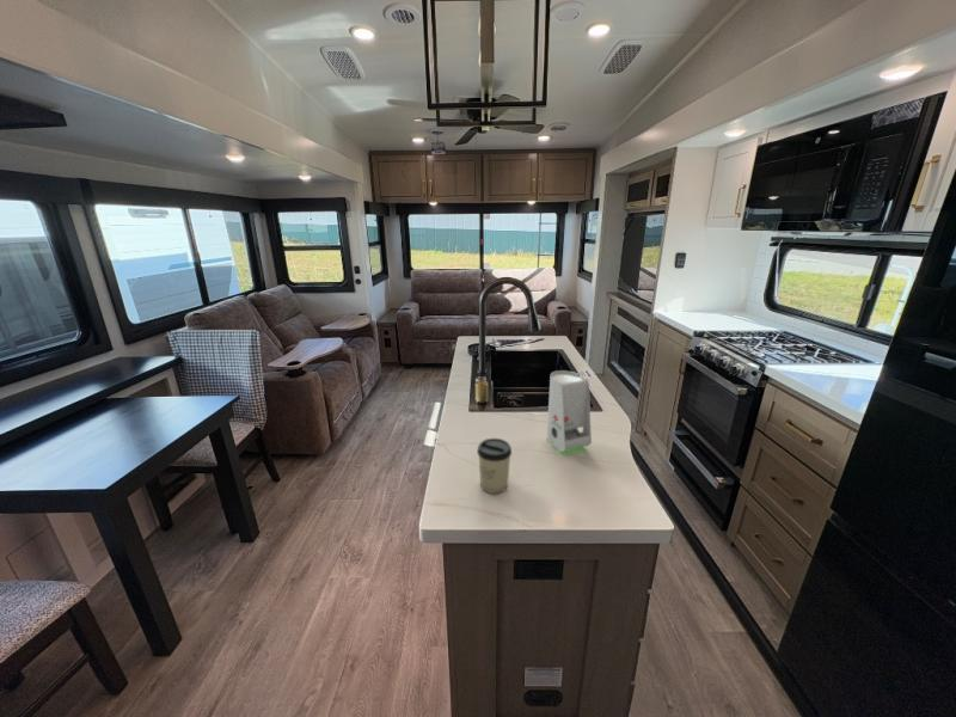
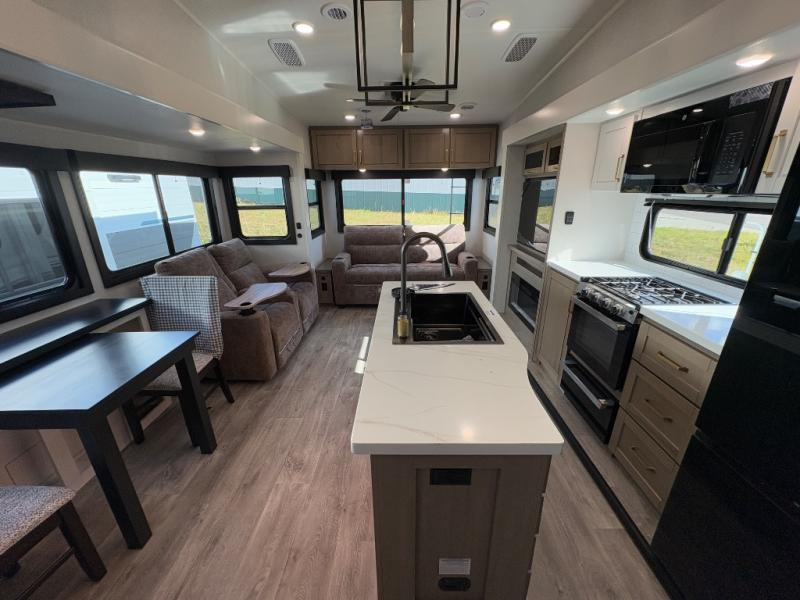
- soap dispenser (566, 410)
- cup (494, 465)
